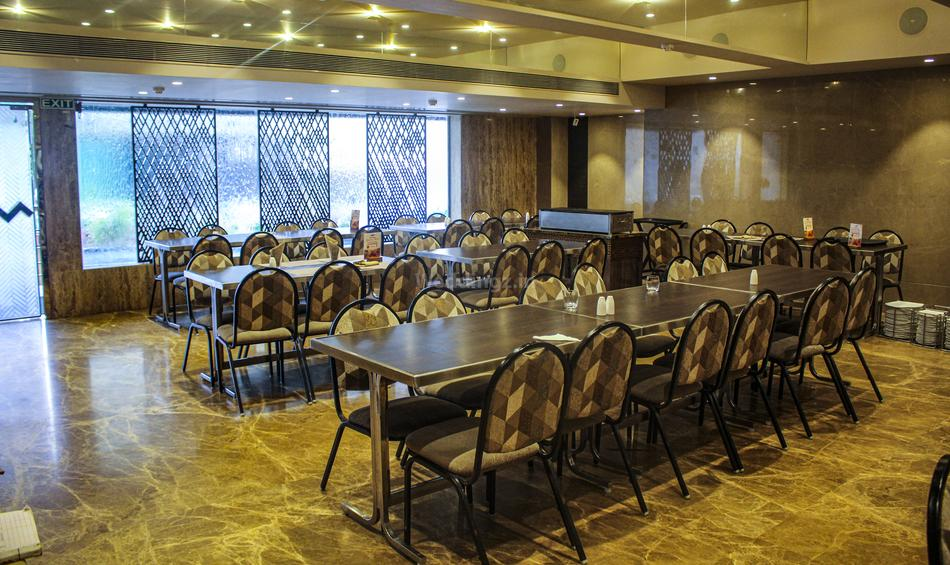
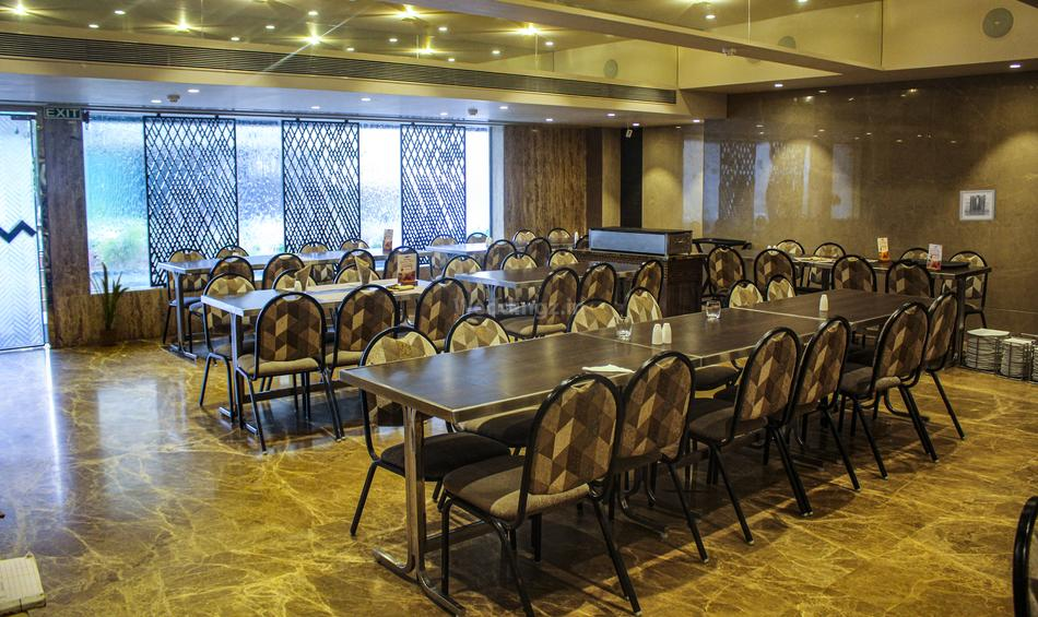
+ wall art (977, 205)
+ house plant (104, 302)
